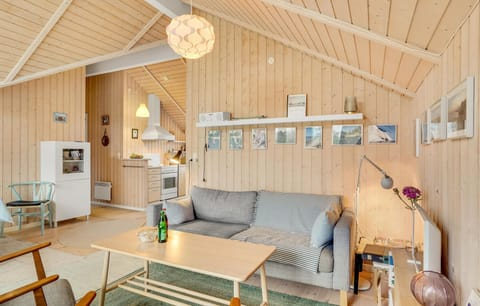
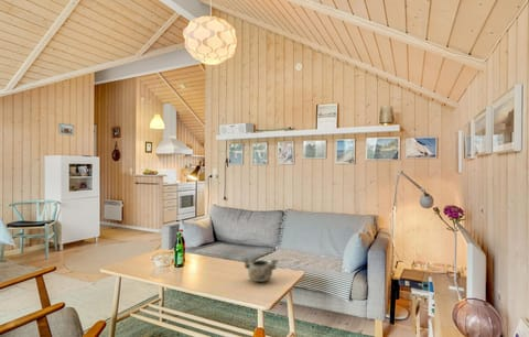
+ decorative bowl (259, 269)
